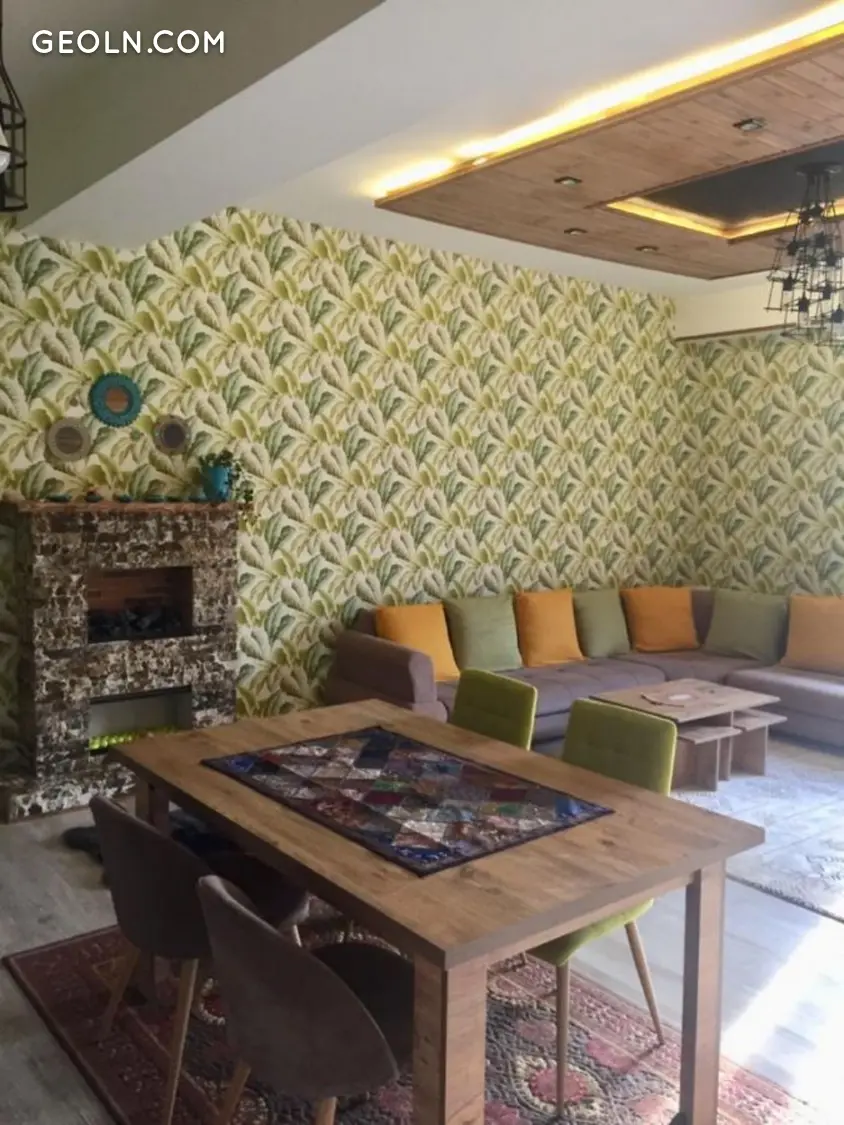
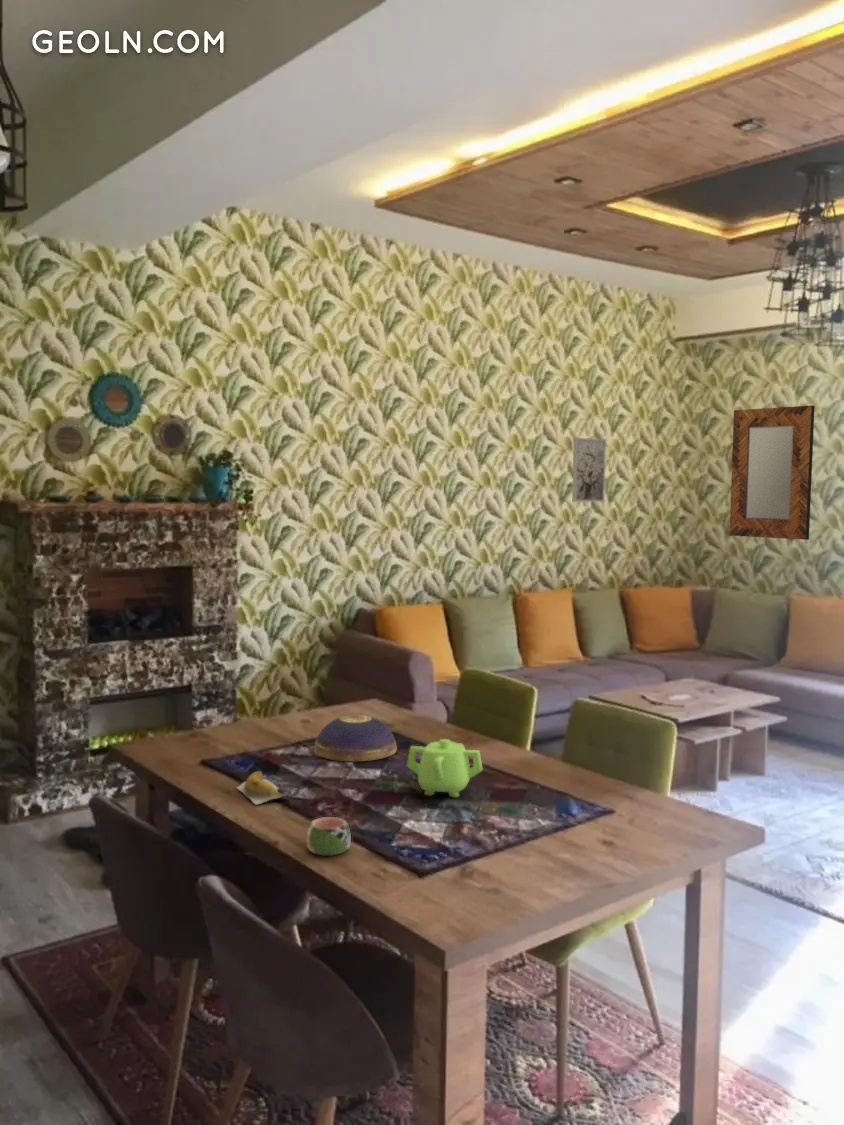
+ decorative bowl (355, 732)
+ mug (325, 834)
+ teapot (444, 764)
+ banana (263, 783)
+ home mirror (770, 473)
+ wall art (589, 470)
